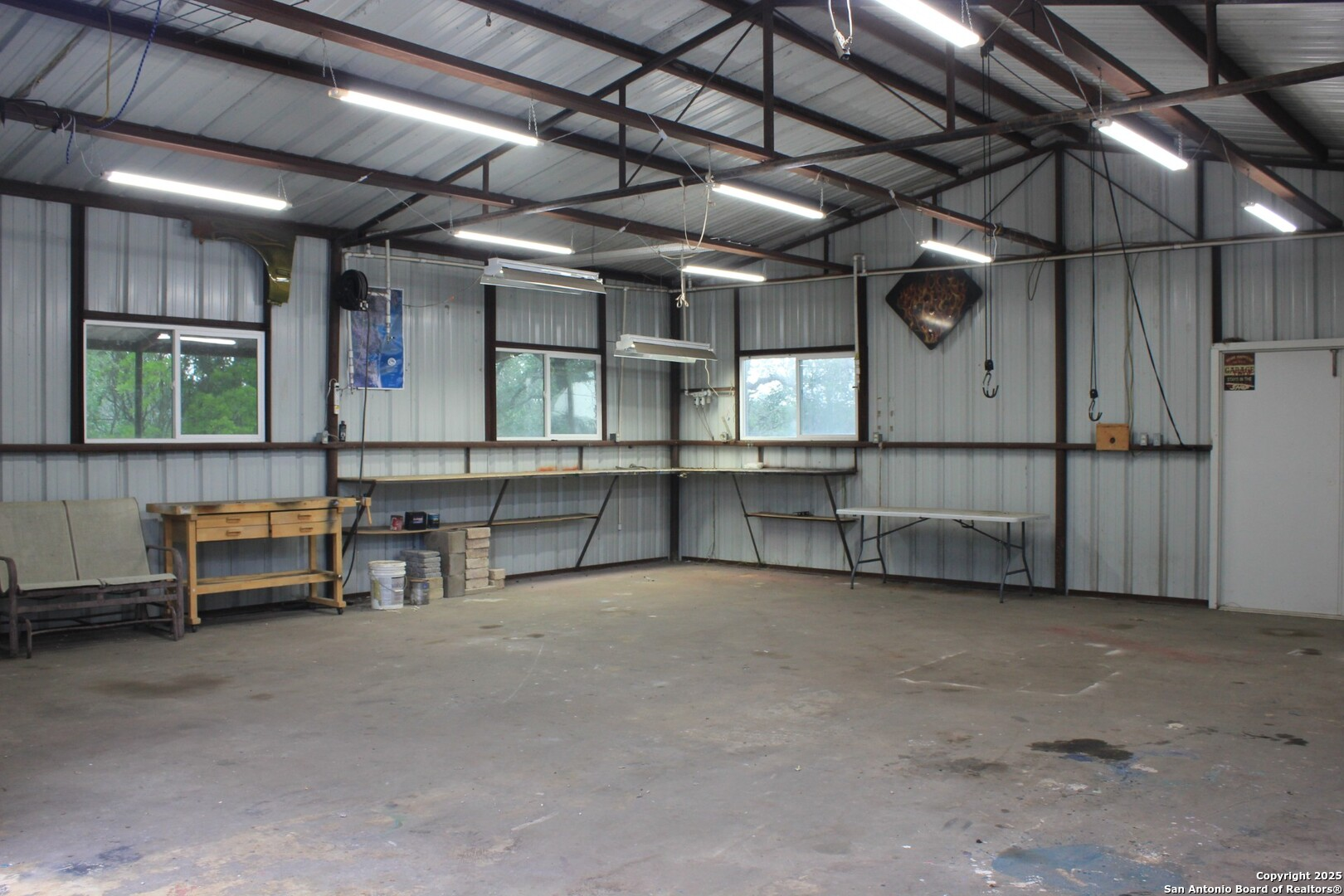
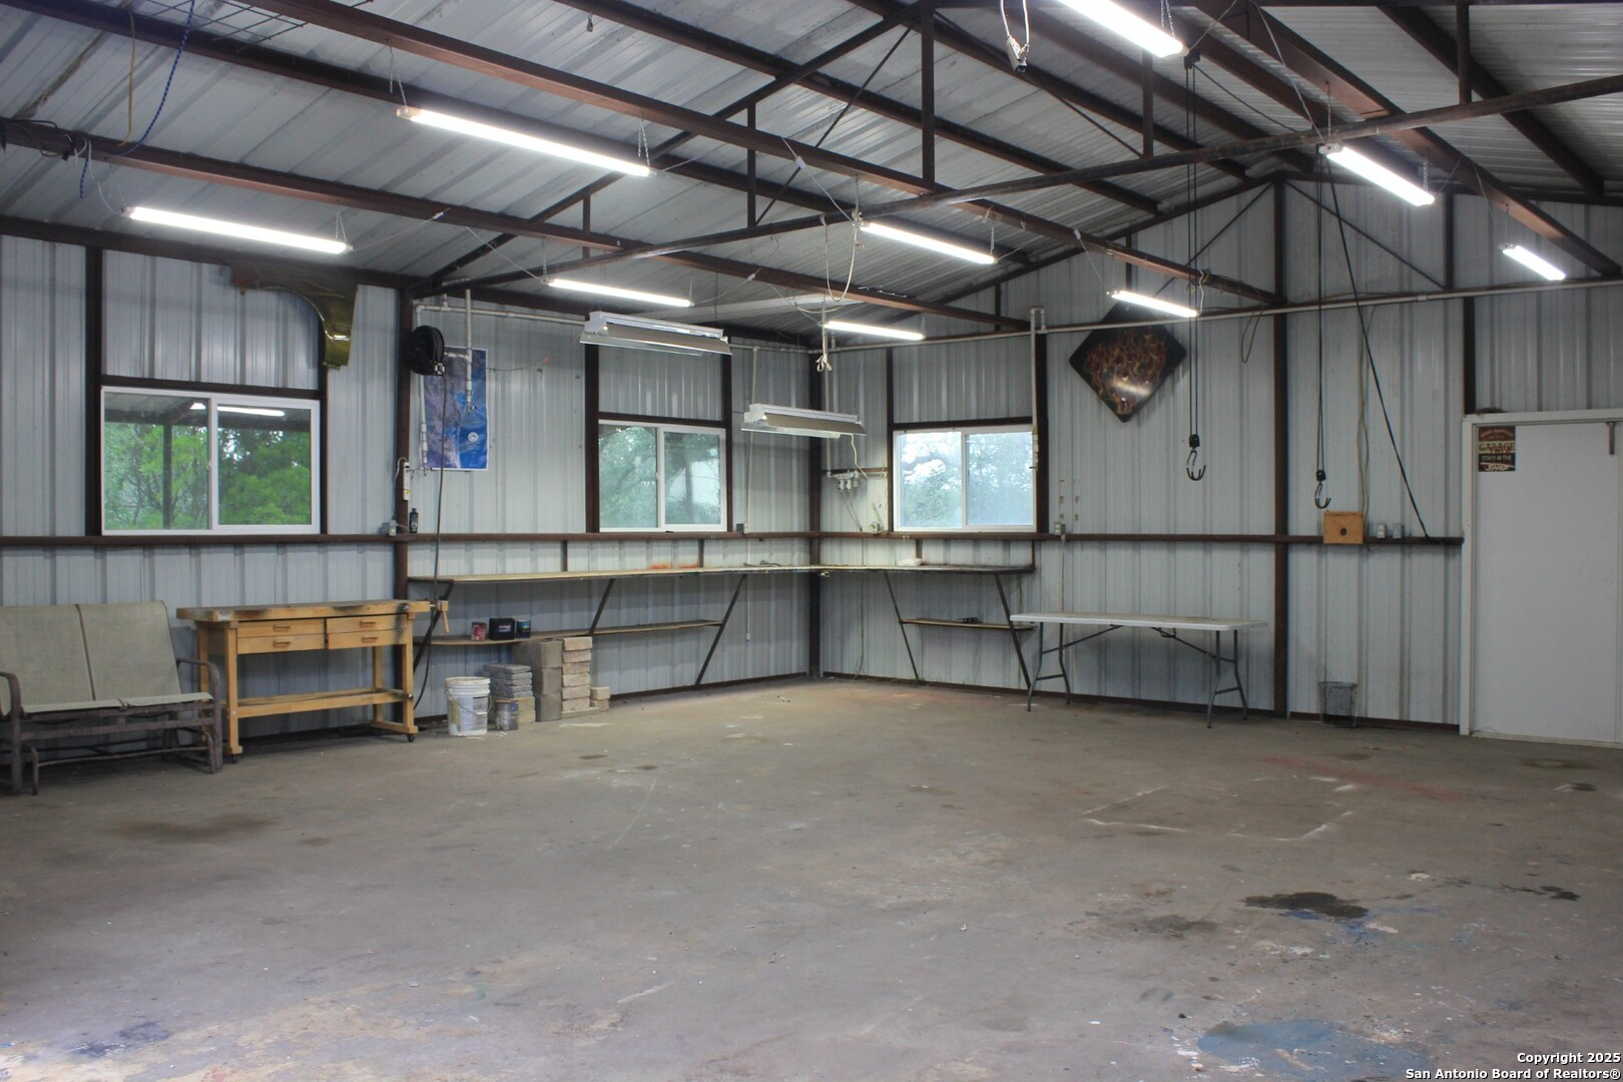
+ waste bin (1338, 704)
